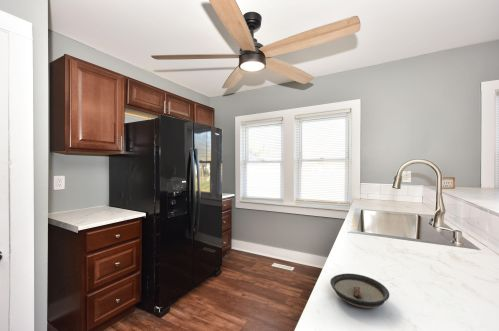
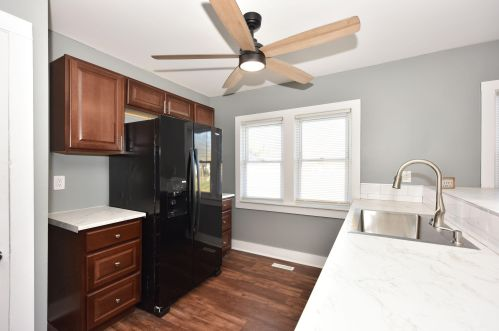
- saucer (358, 292)
